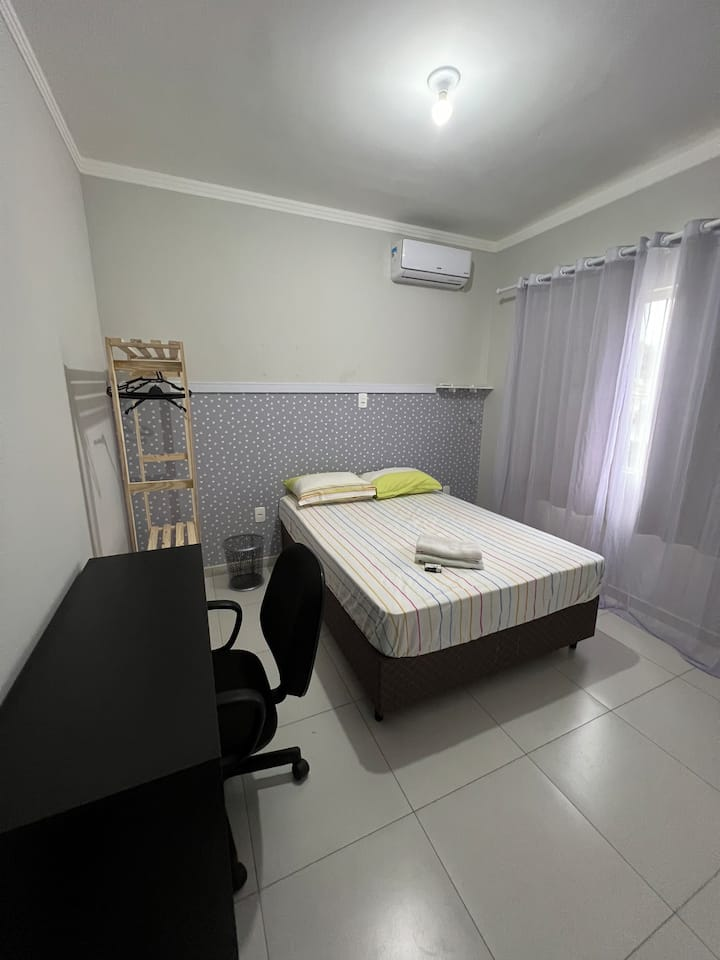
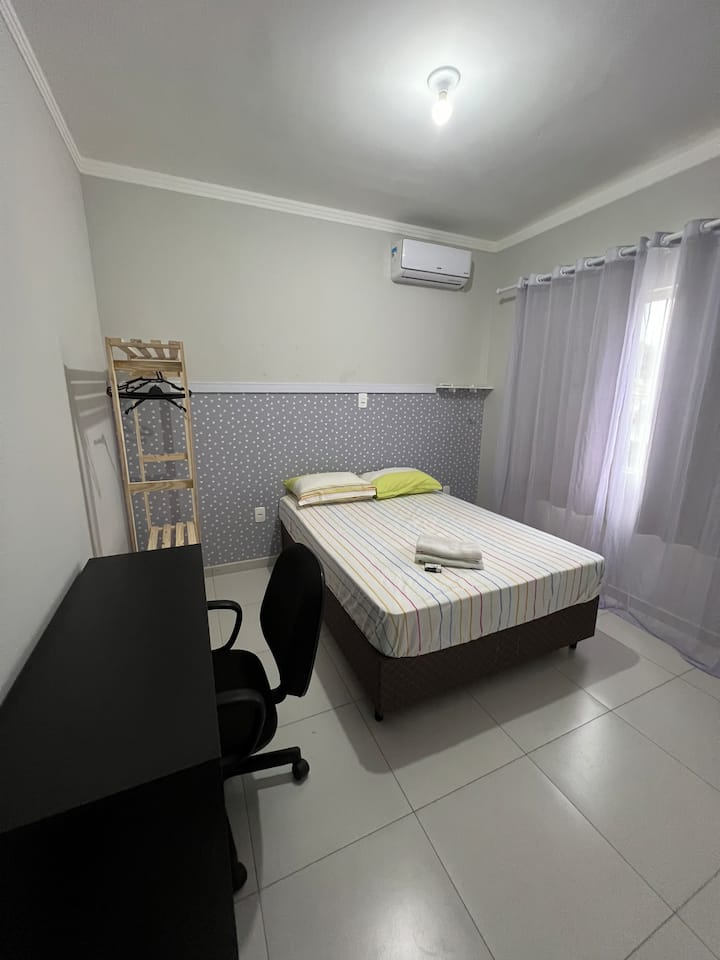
- waste bin (245, 562)
